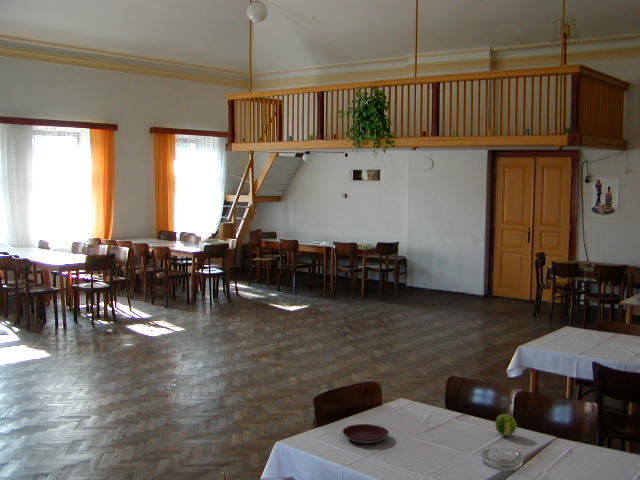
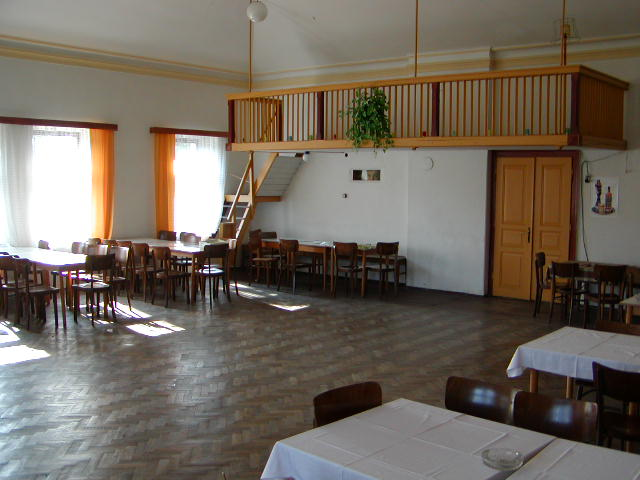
- plate (365, 434)
- fruit (505, 425)
